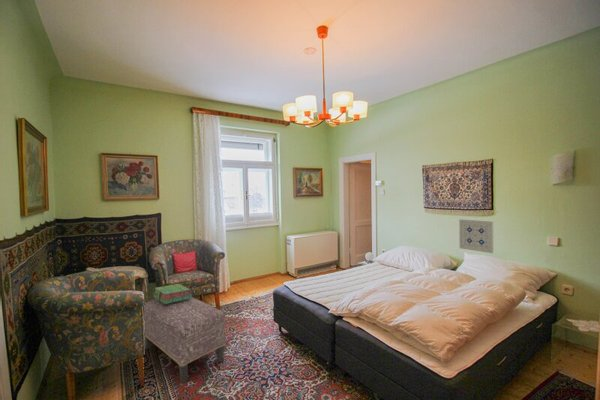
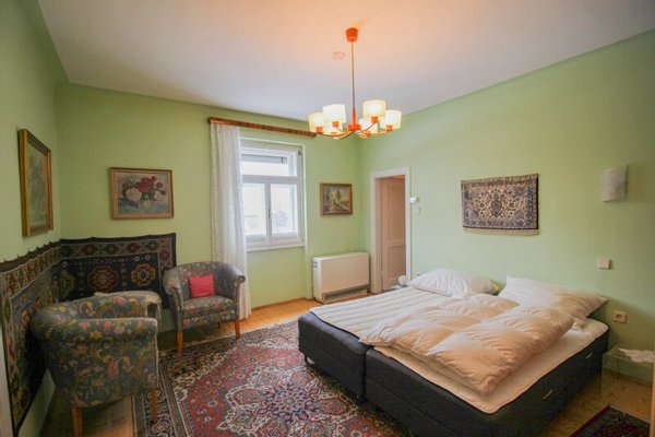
- stack of books (172, 294)
- wall art (475, 235)
- ottoman (181, 329)
